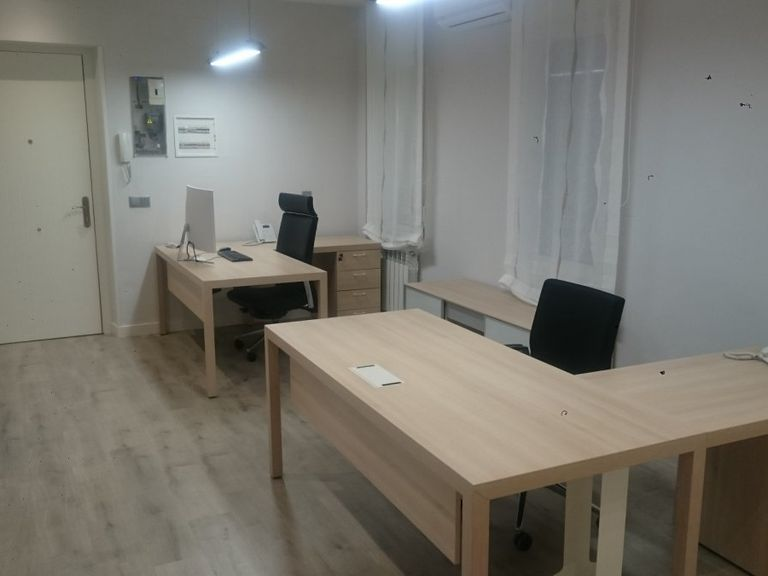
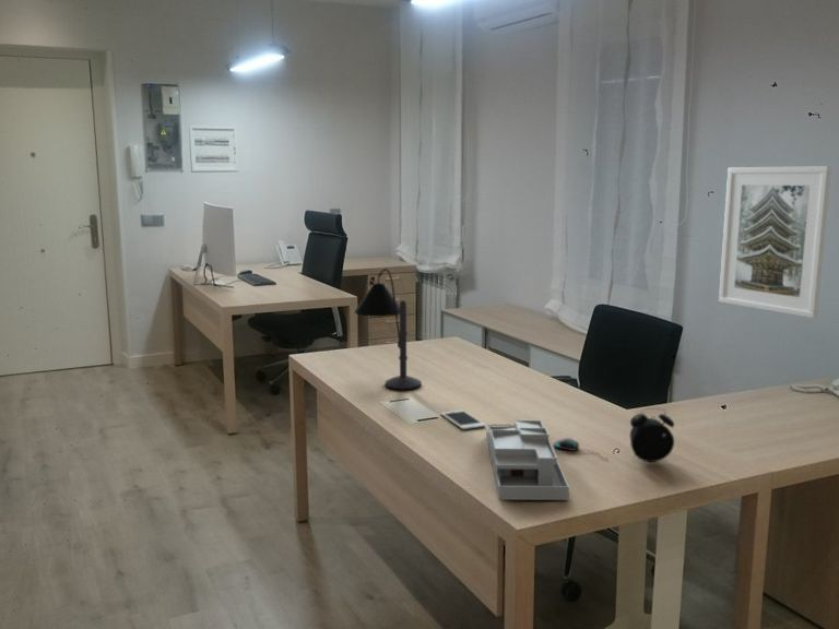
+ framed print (770, 239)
+ mouse (578, 447)
+ desk organizer (522, 449)
+ alarm clock (650, 432)
+ desk lamp (397, 323)
+ cell phone (462, 419)
